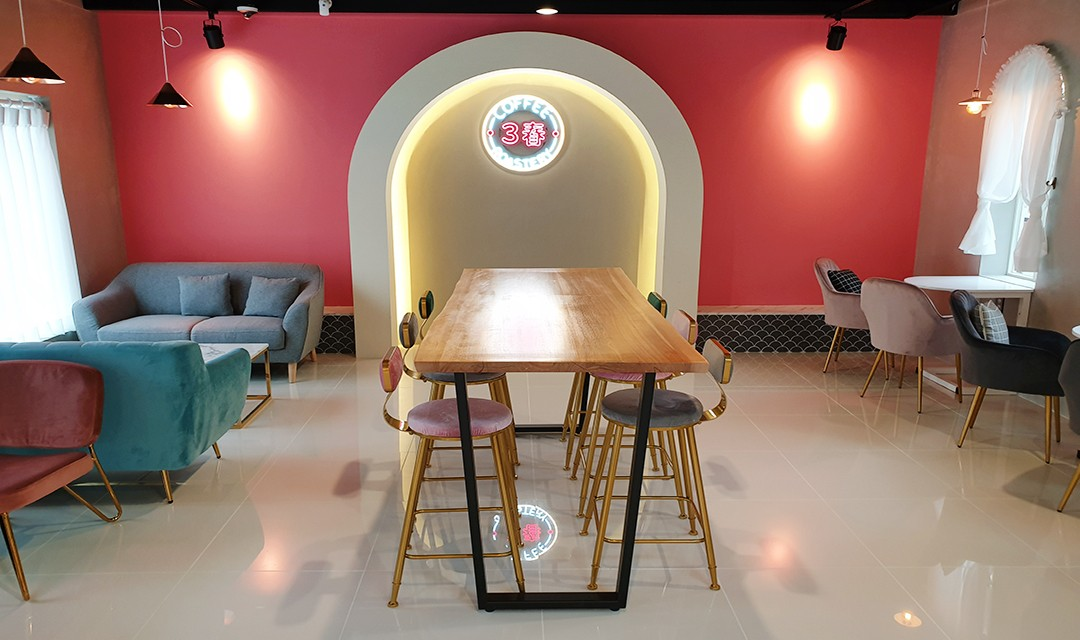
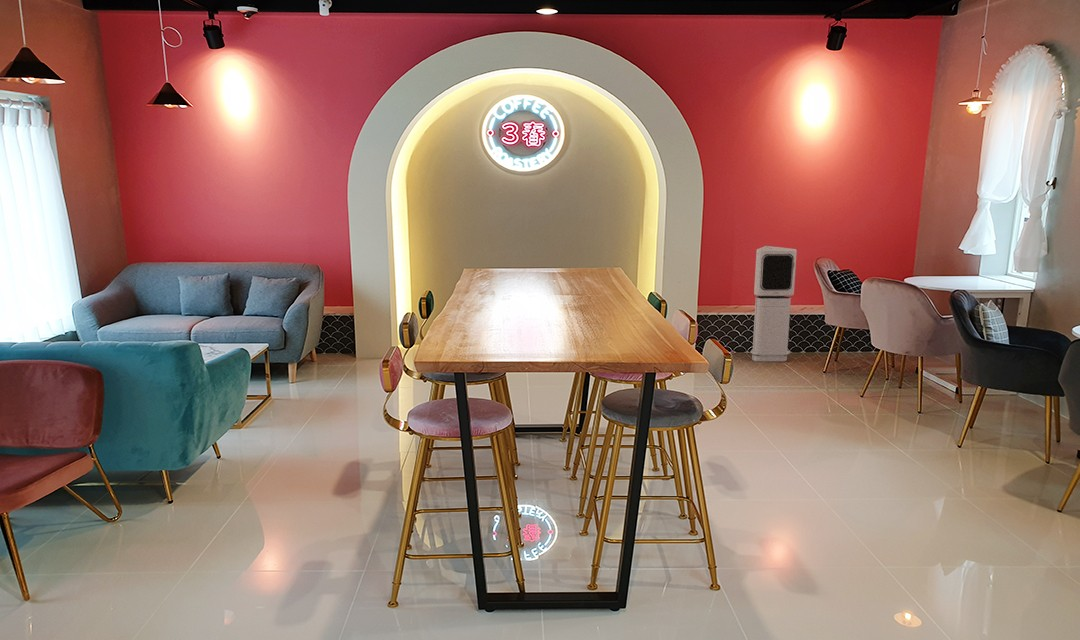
+ air purifier (769, 303)
